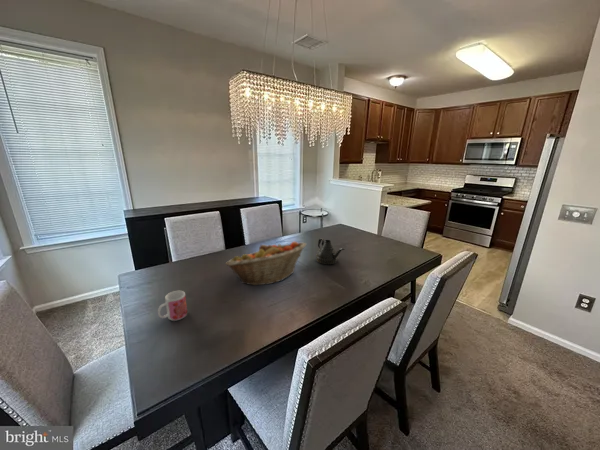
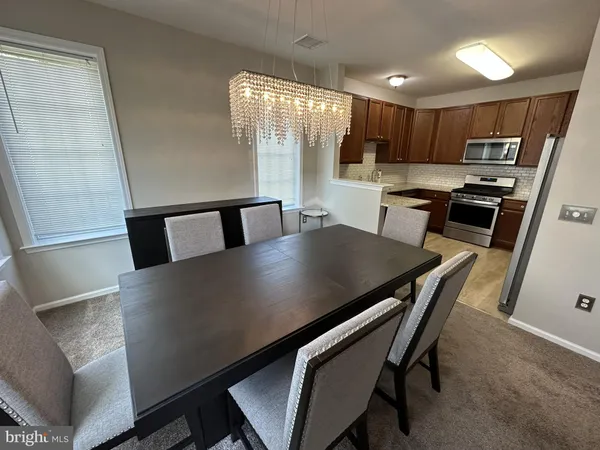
- fruit basket (268, 259)
- teapot (330, 252)
- mug (172, 307)
